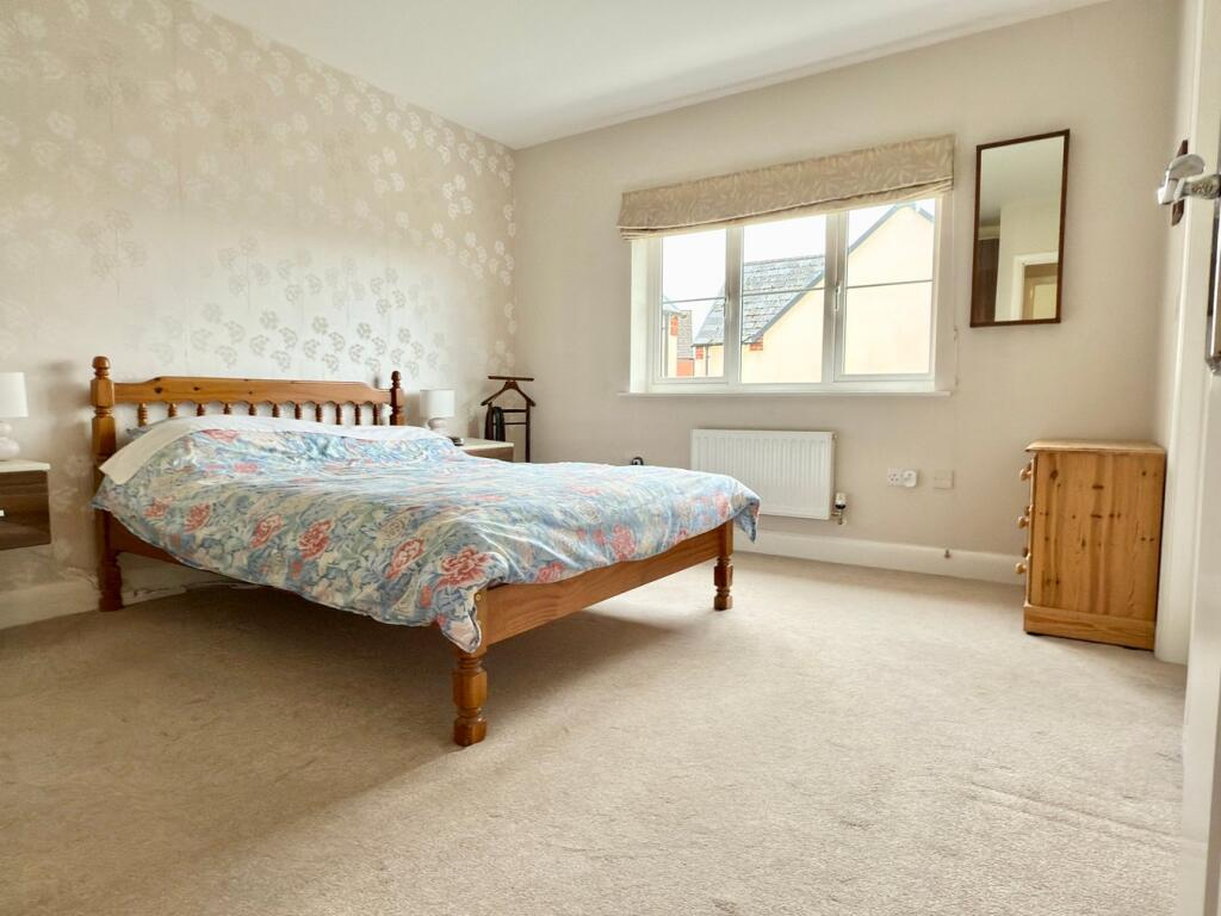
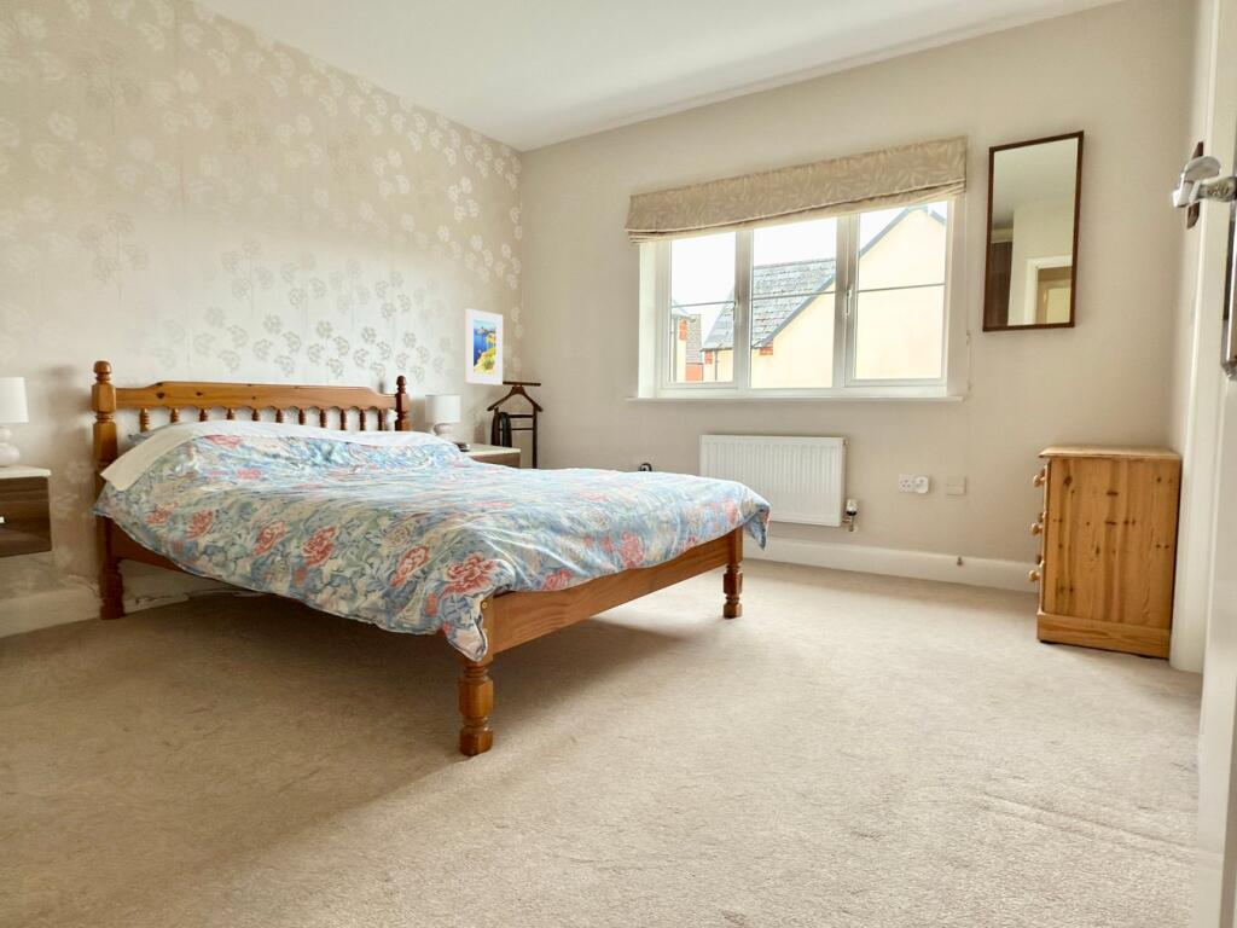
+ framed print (483, 348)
